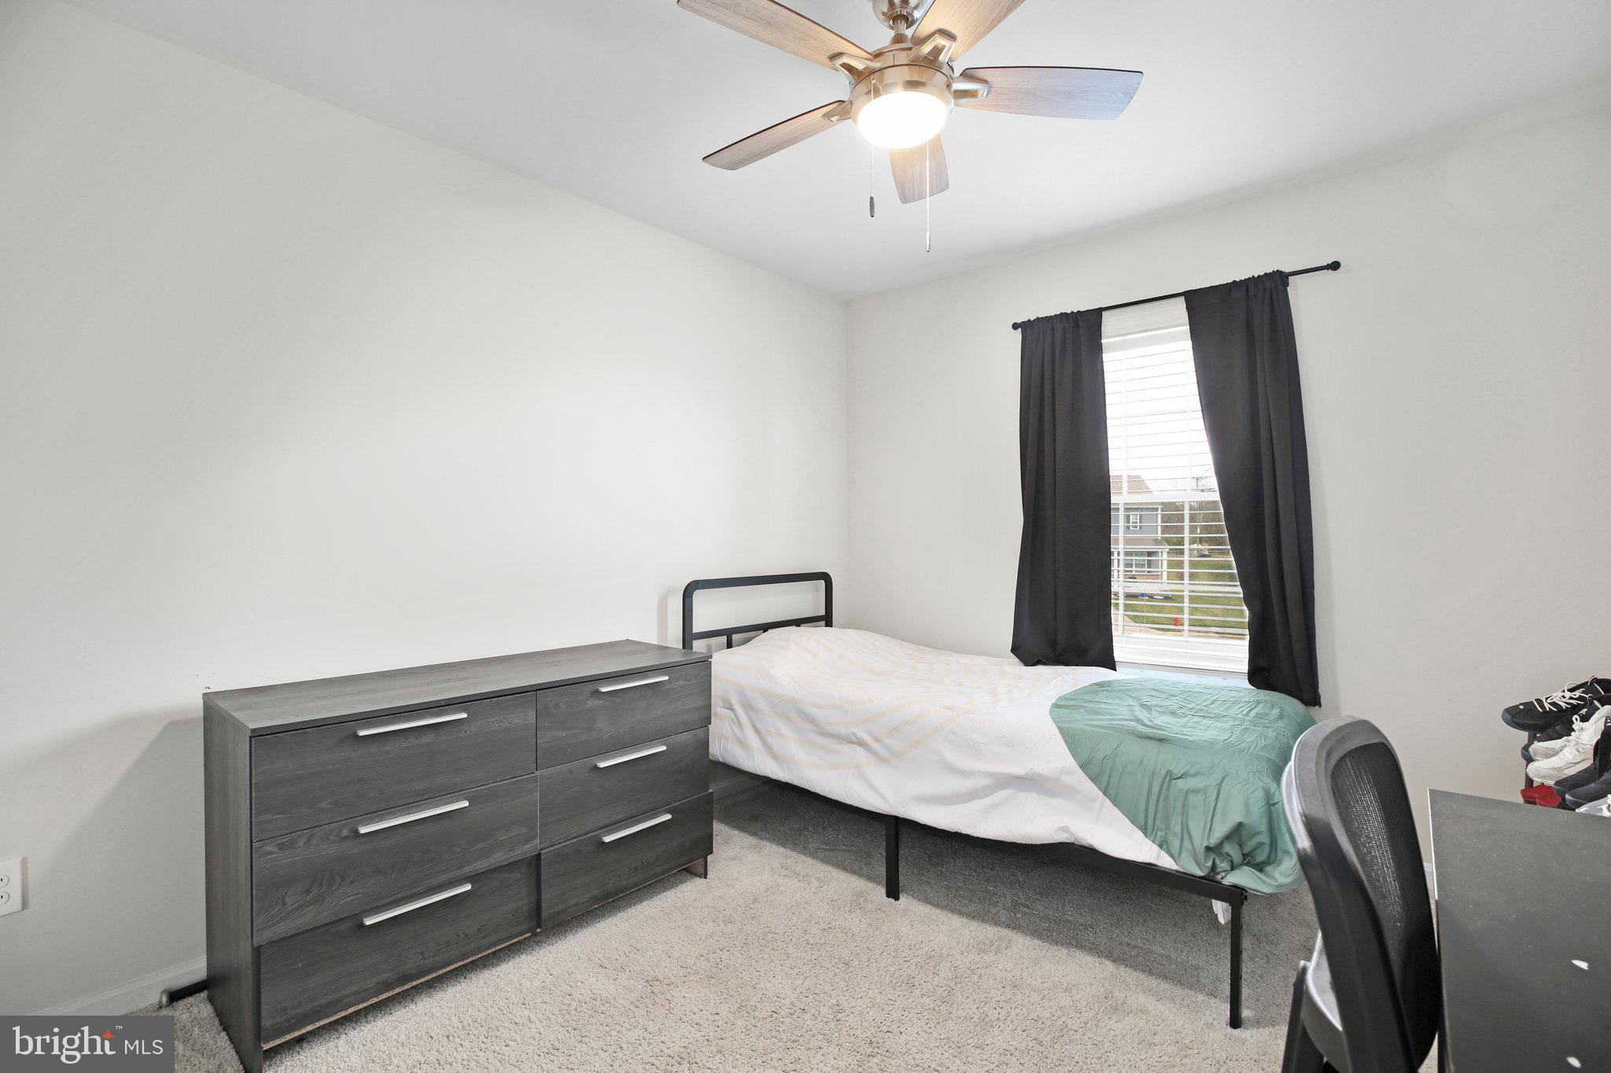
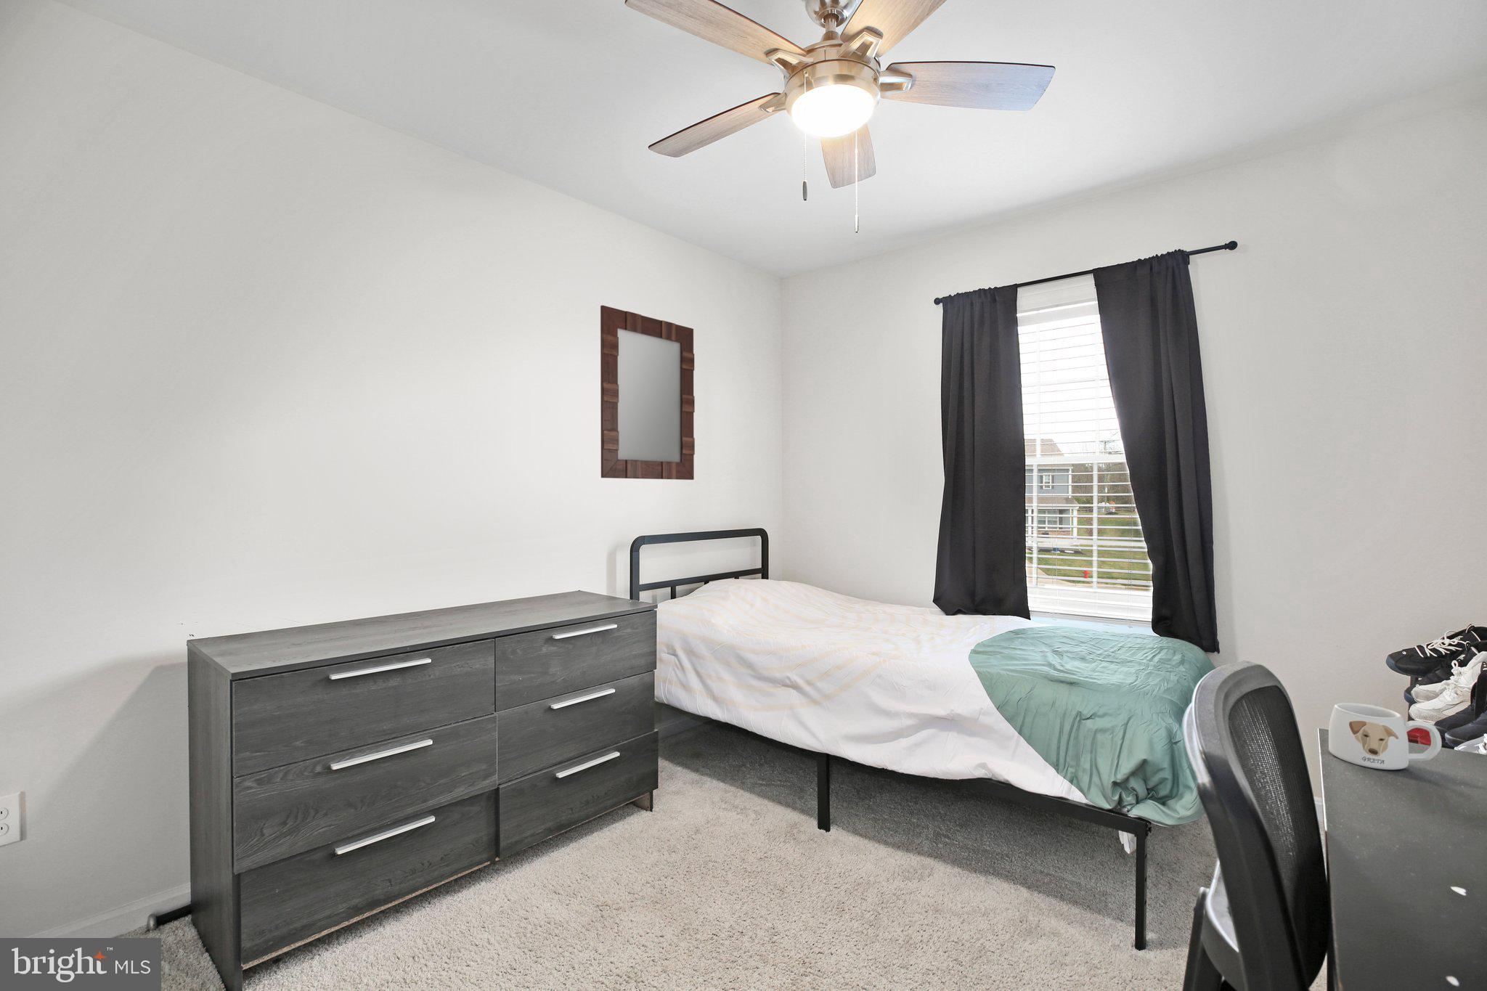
+ home mirror (650, 398)
+ mug (1382, 738)
